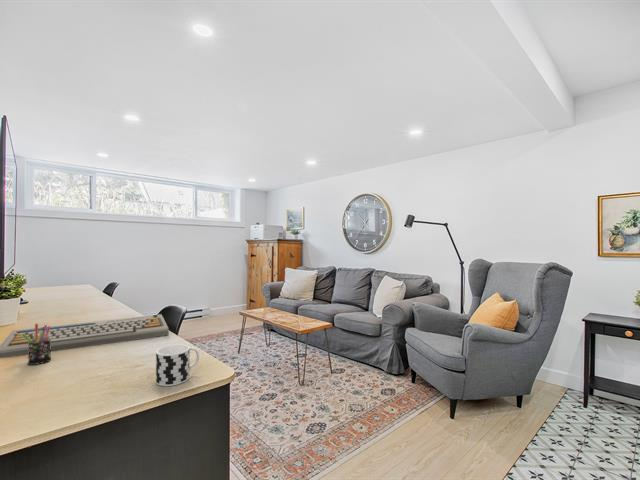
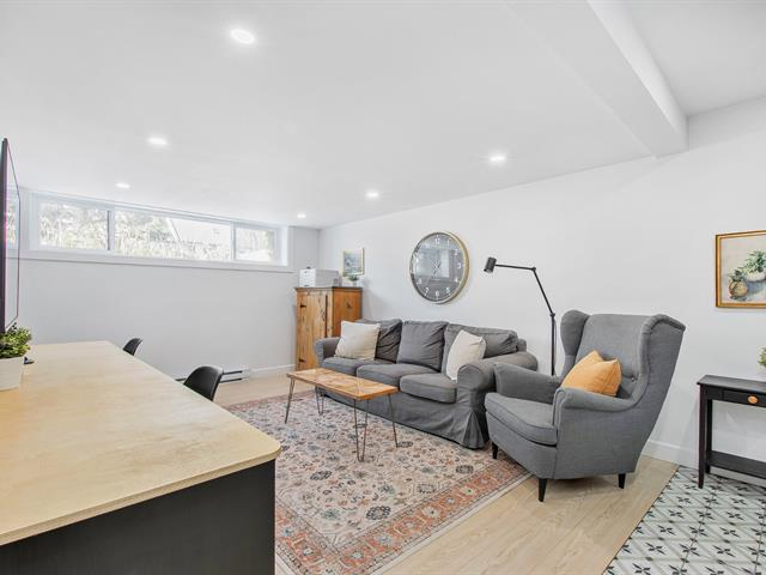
- cup (178, 363)
- pen holder (36, 343)
- keyboard (93, 331)
